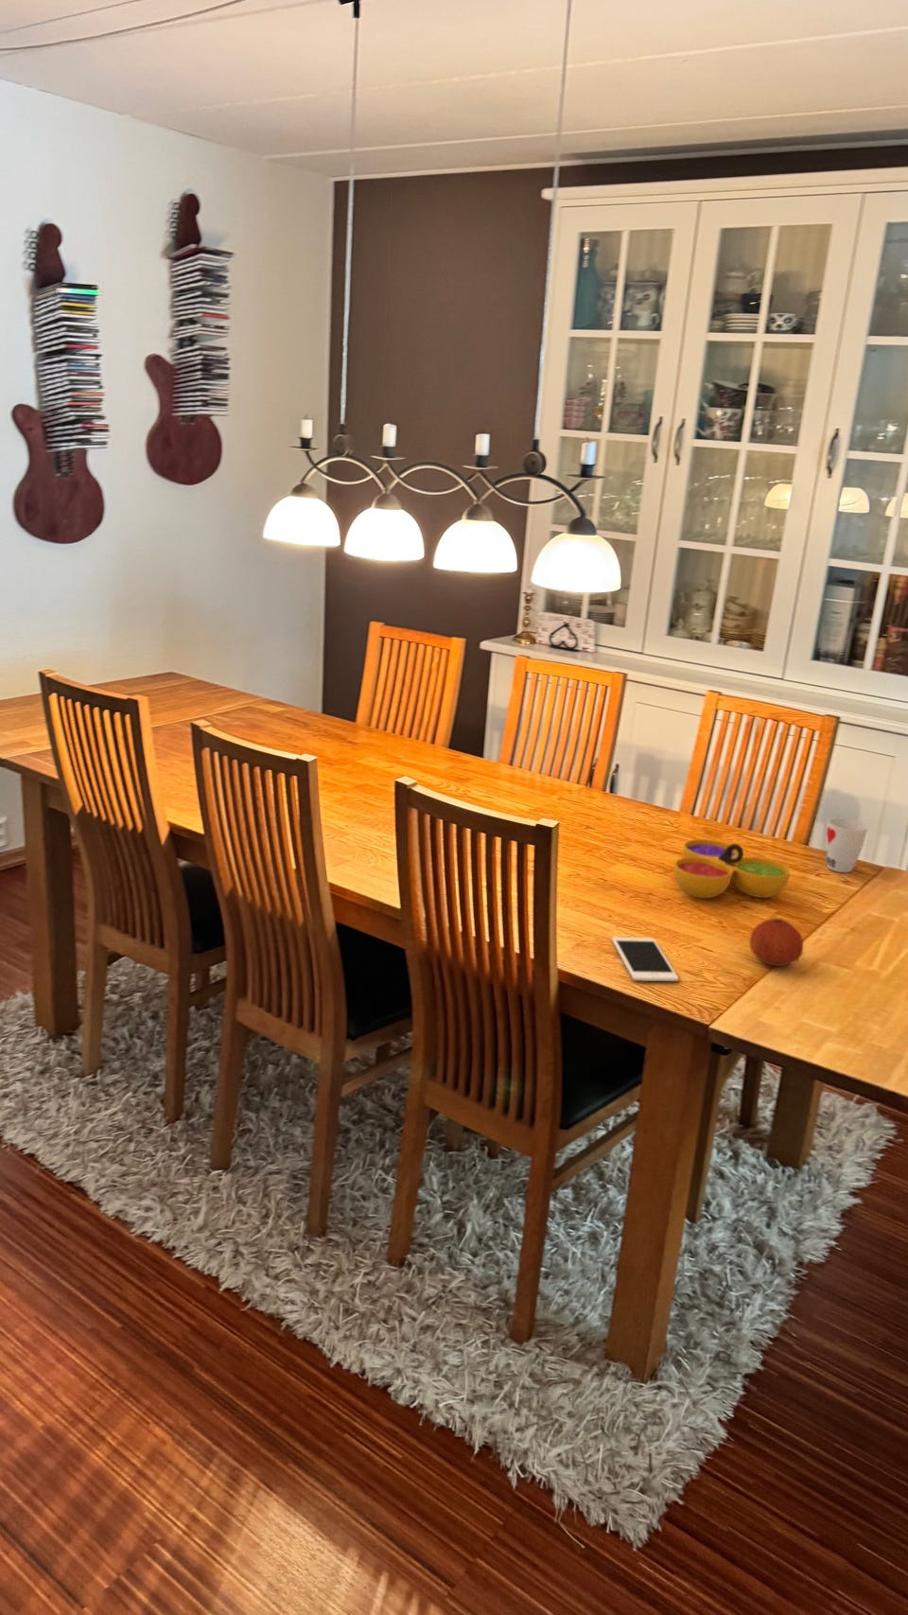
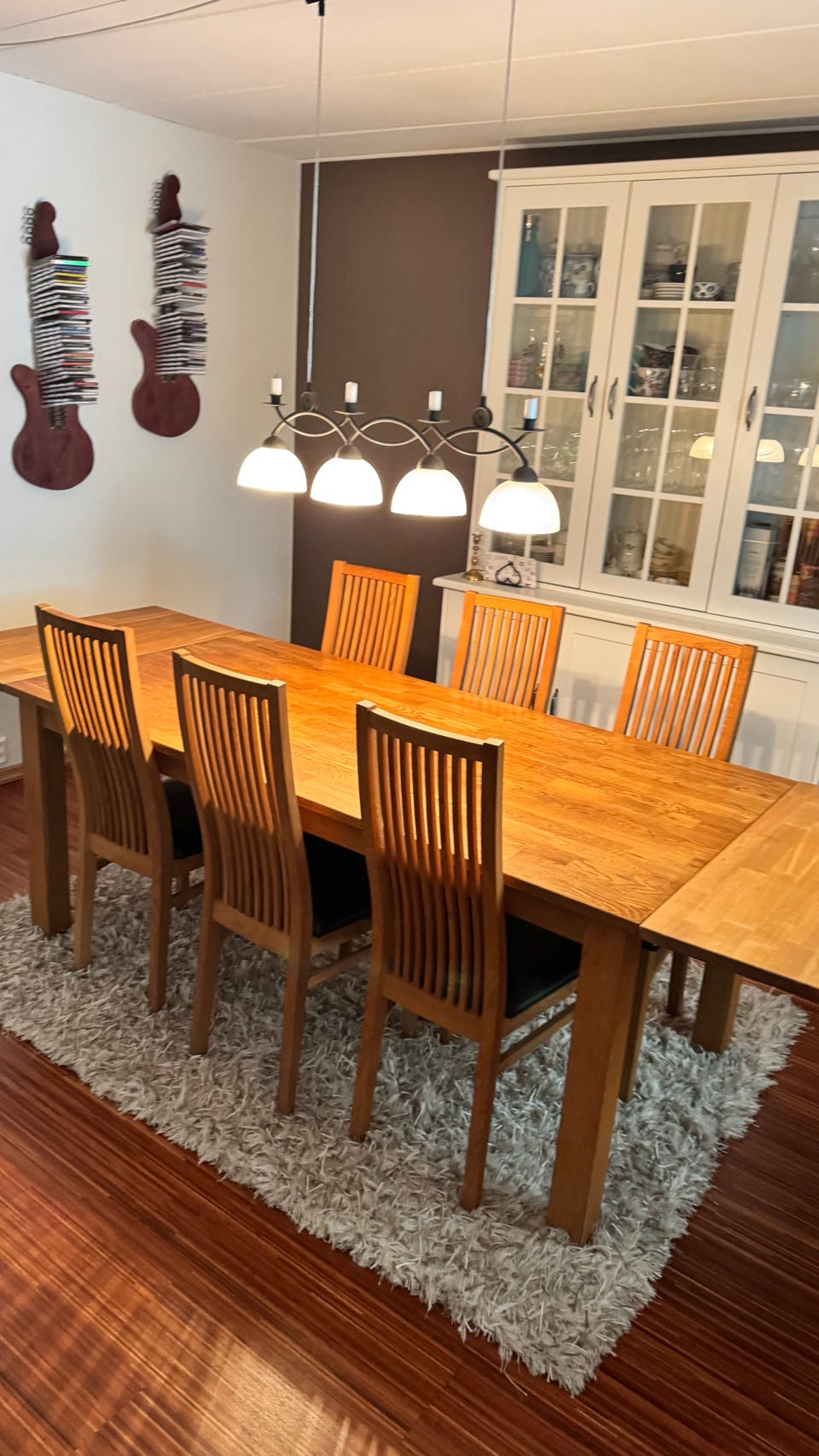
- cell phone (643, 958)
- fruit (776, 942)
- cup (843, 846)
- decorative bowl (718, 865)
